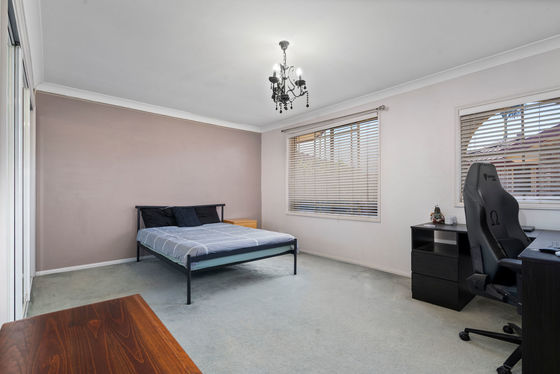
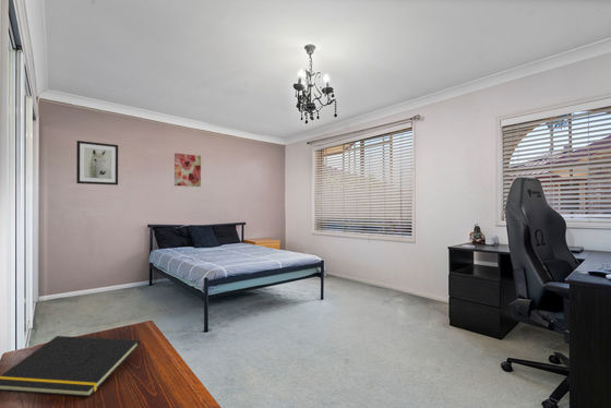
+ wall art (97, 164)
+ notepad (71, 362)
+ wall art (188, 170)
